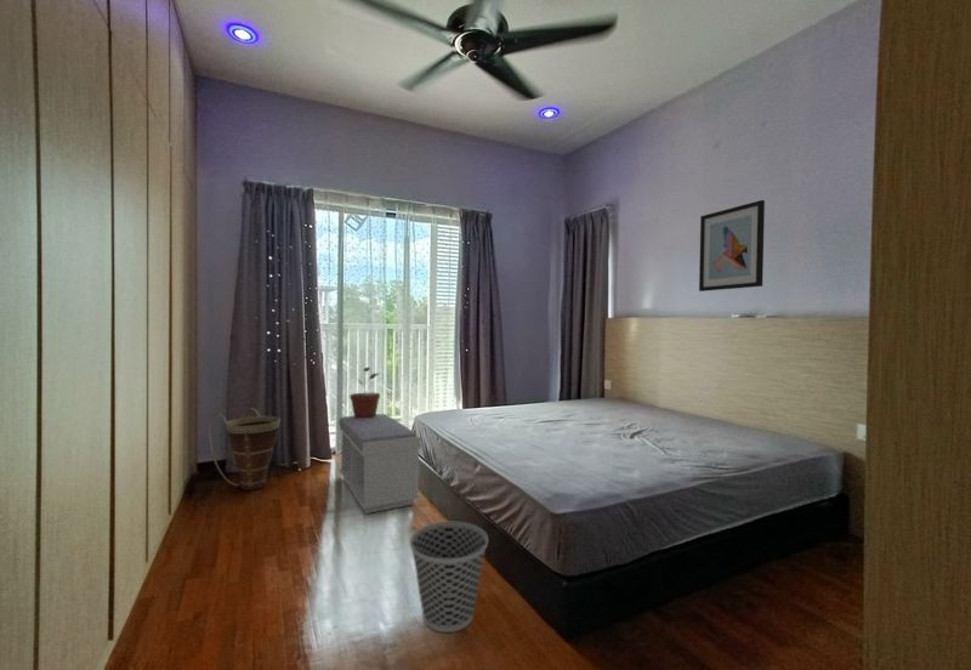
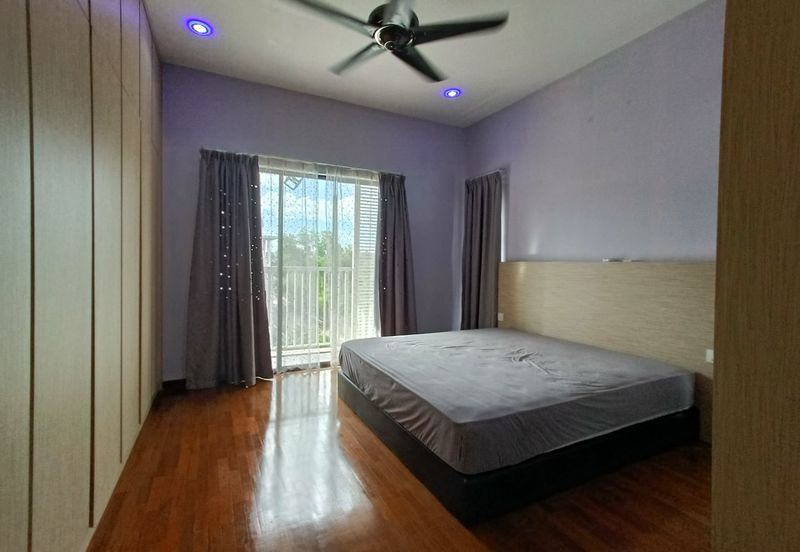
- basket (244, 448)
- bench (375, 456)
- potted plant (365, 393)
- wall art (729, 249)
- wastebasket (448, 577)
